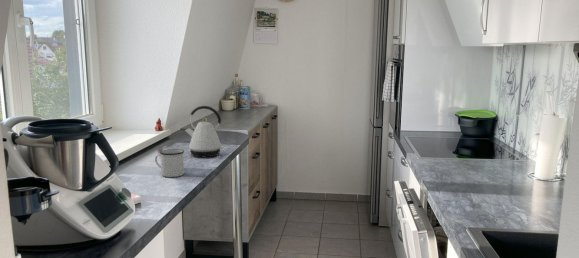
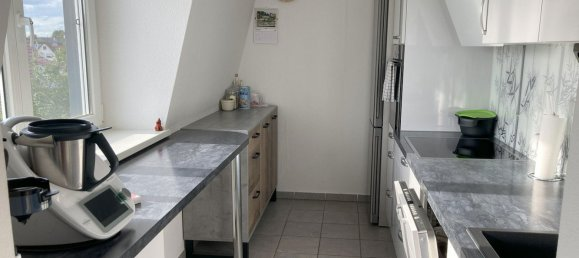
- kettle (203, 130)
- mug (169, 162)
